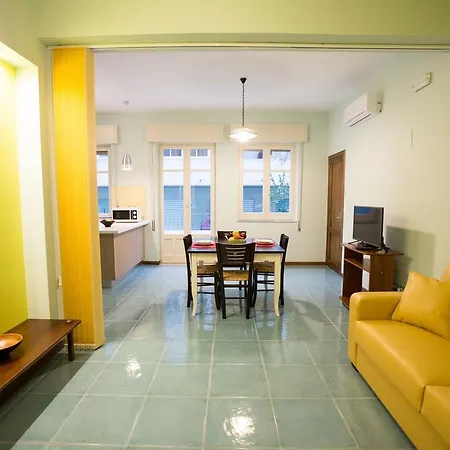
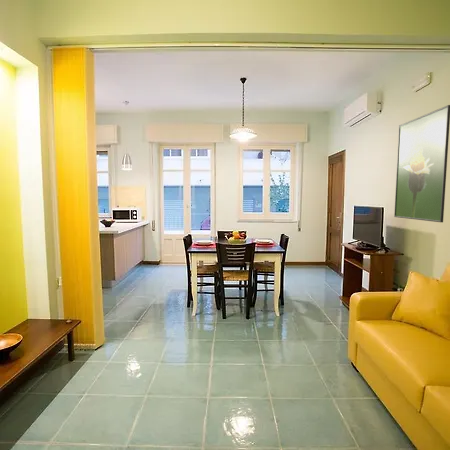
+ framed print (418, 168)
